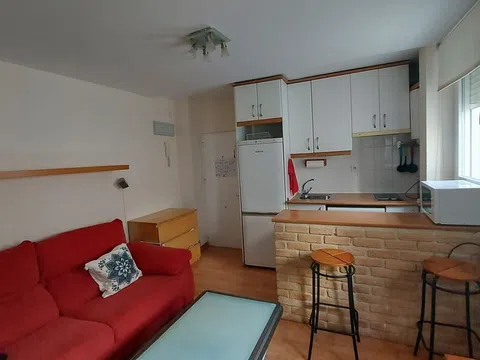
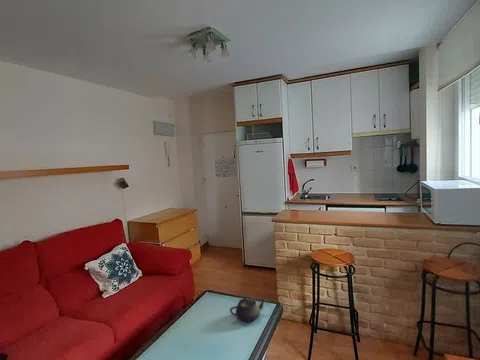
+ teapot (248, 307)
